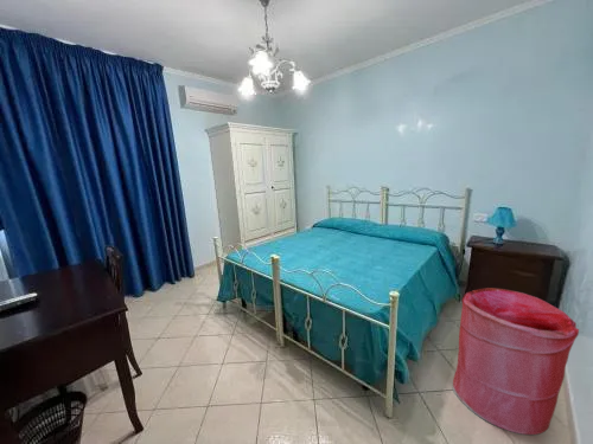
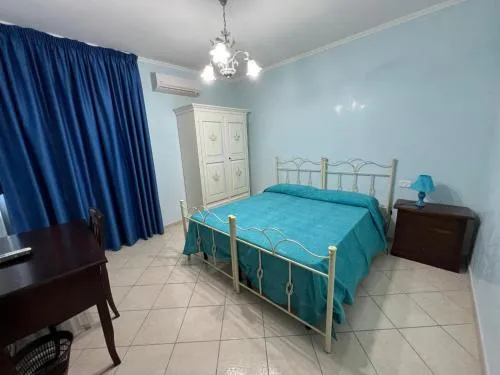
- laundry hamper (506, 353)
